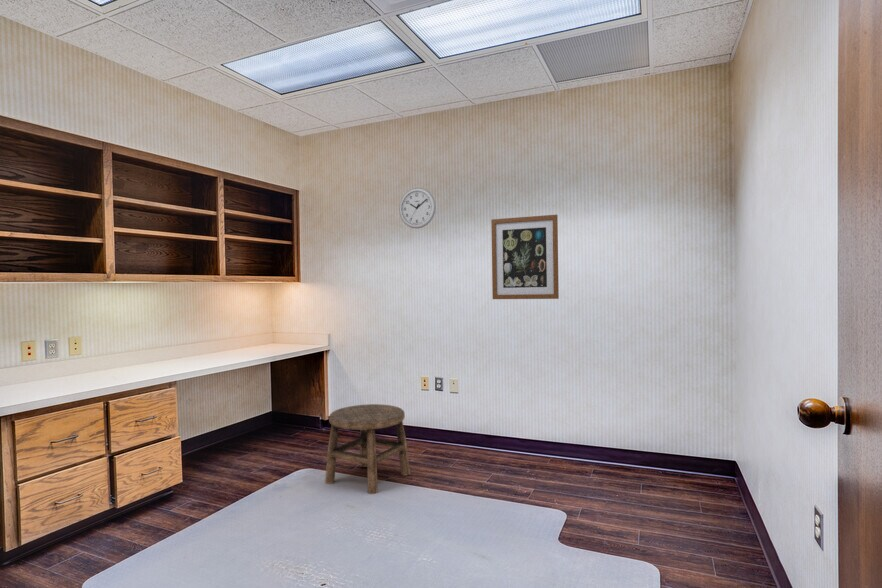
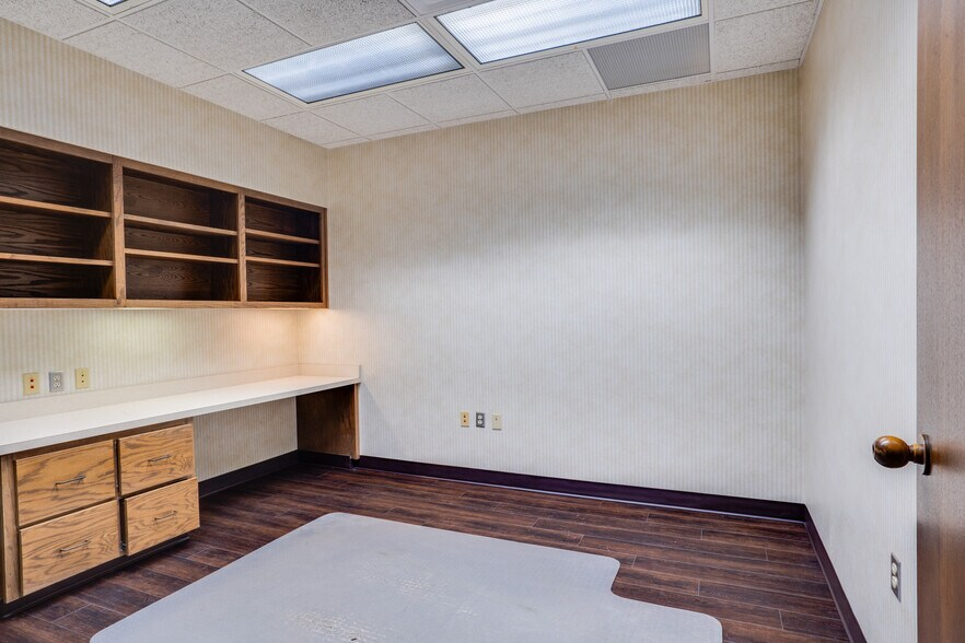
- wall clock (416, 208)
- wall art (524, 258)
- stool (367, 445)
